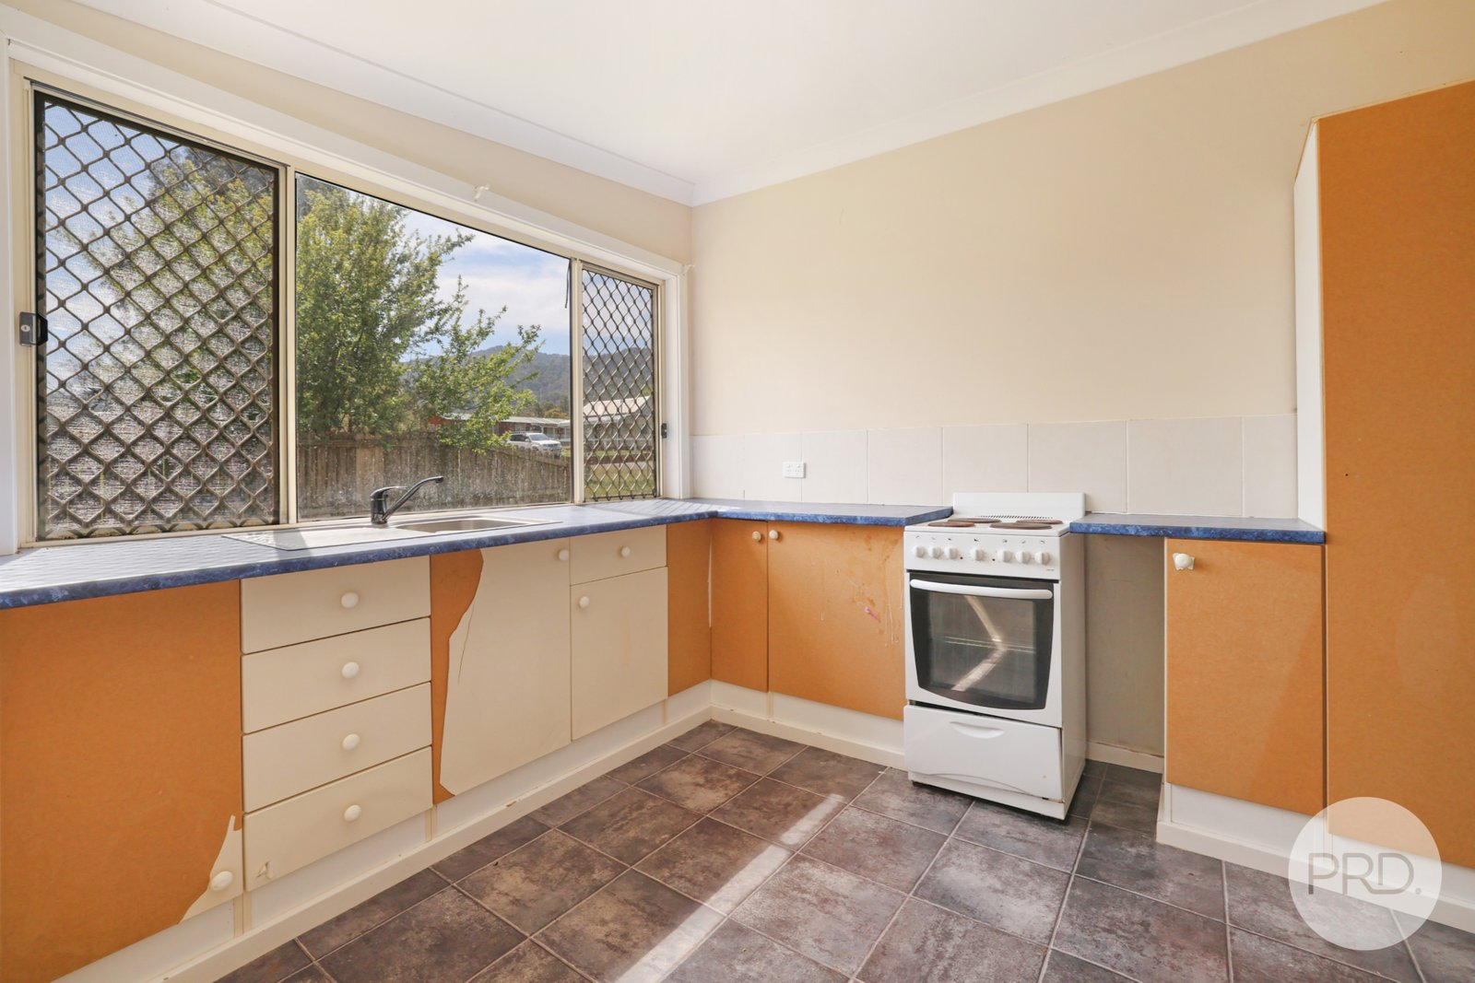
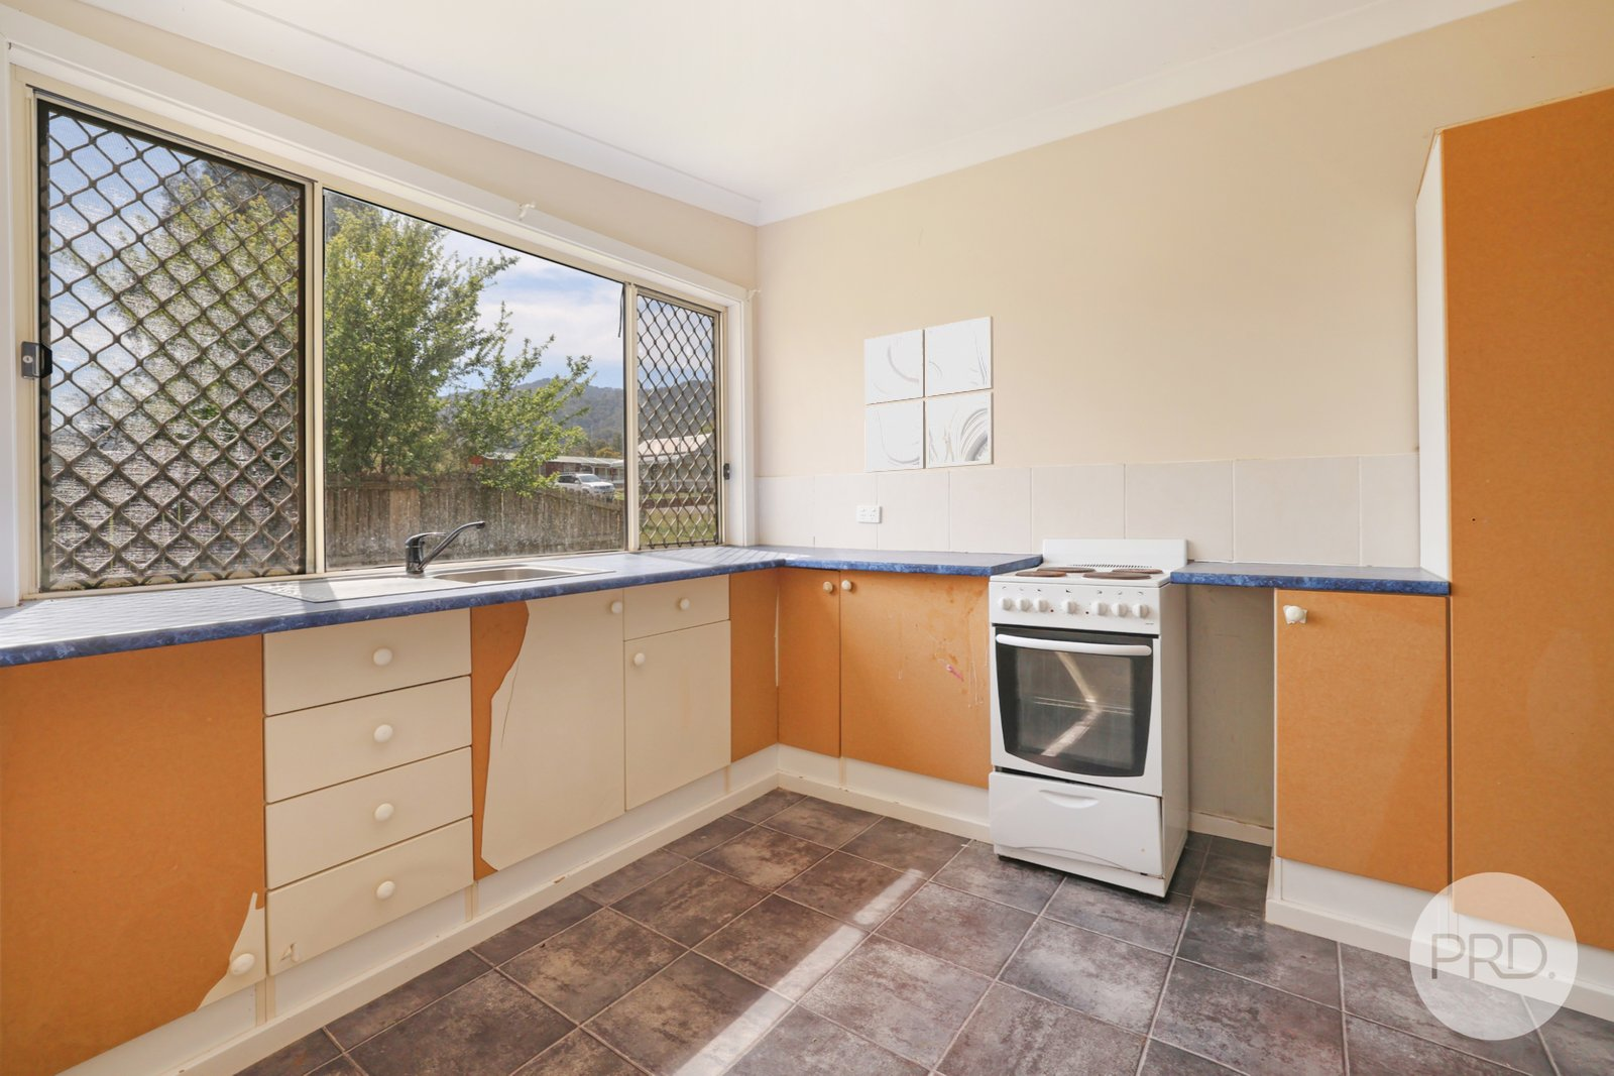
+ wall art (926, 400)
